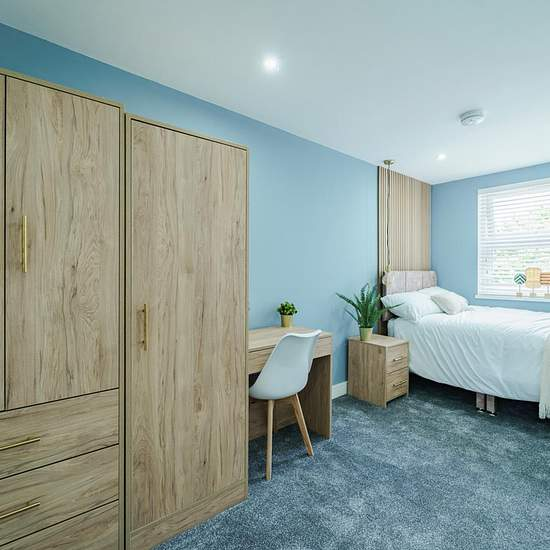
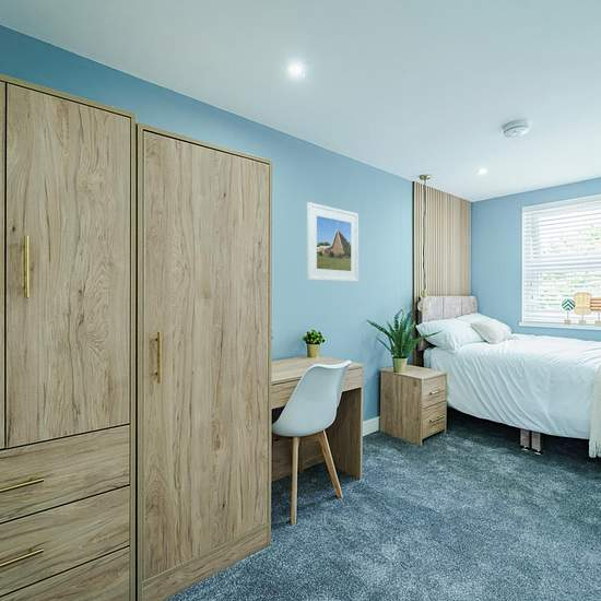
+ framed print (333, 244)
